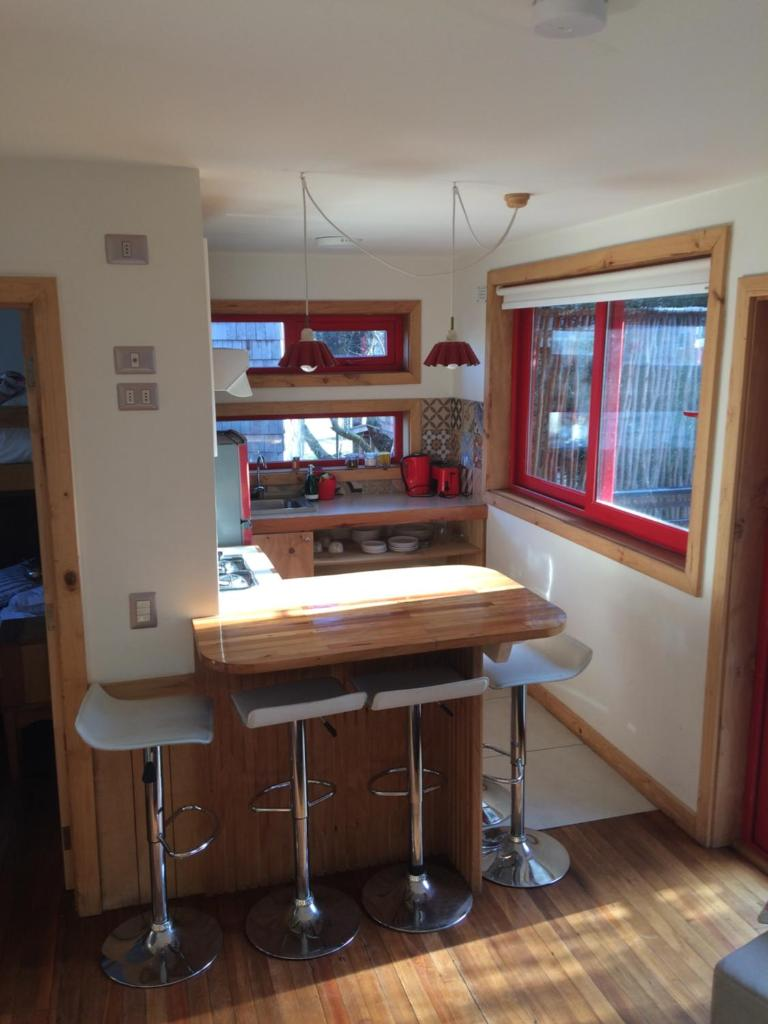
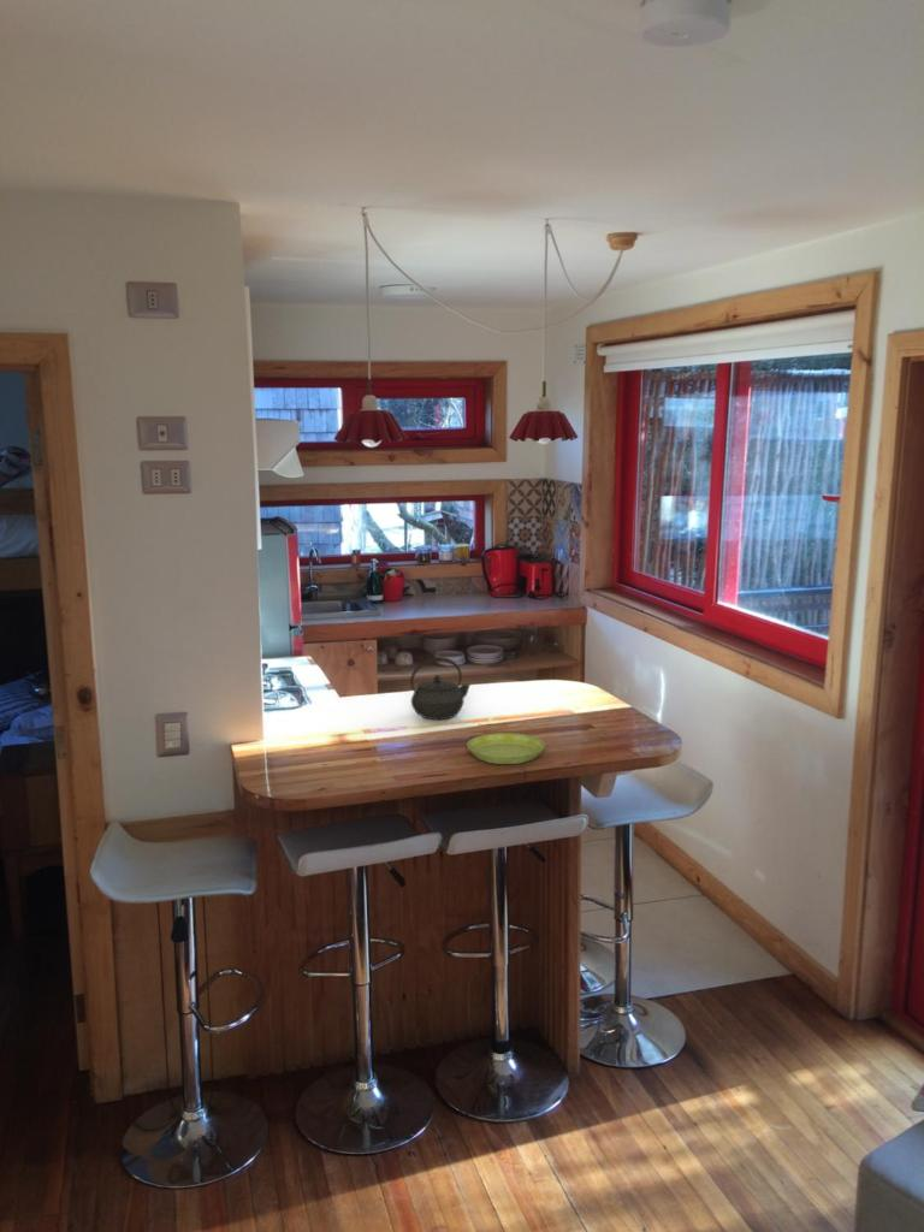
+ saucer (505, 748)
+ kettle (440, 686)
